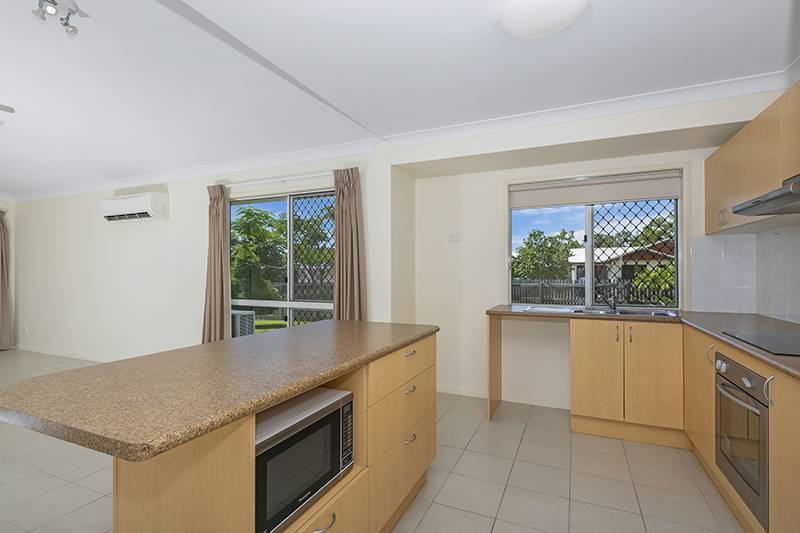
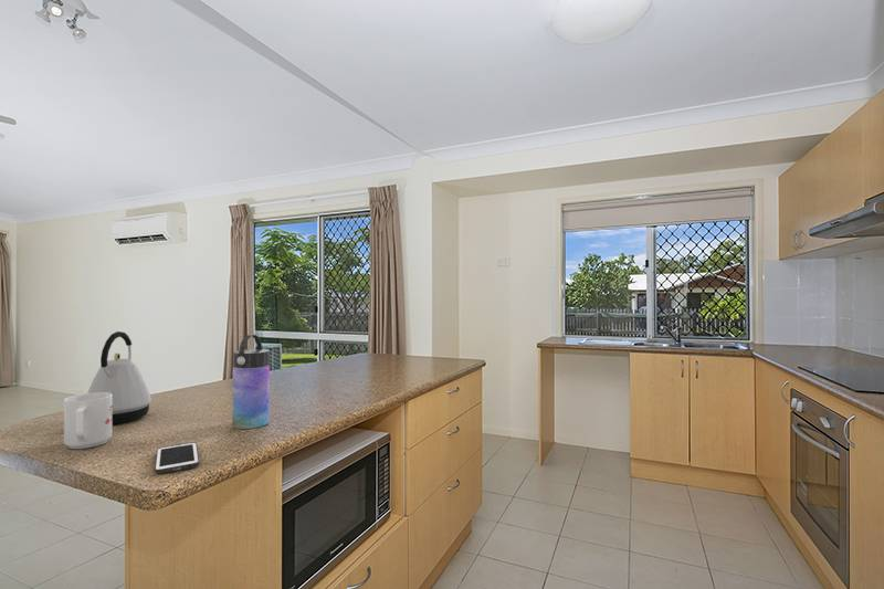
+ kettle (118, 375)
+ water bottle (251, 378)
+ mug (86, 421)
+ cell phone (177, 456)
